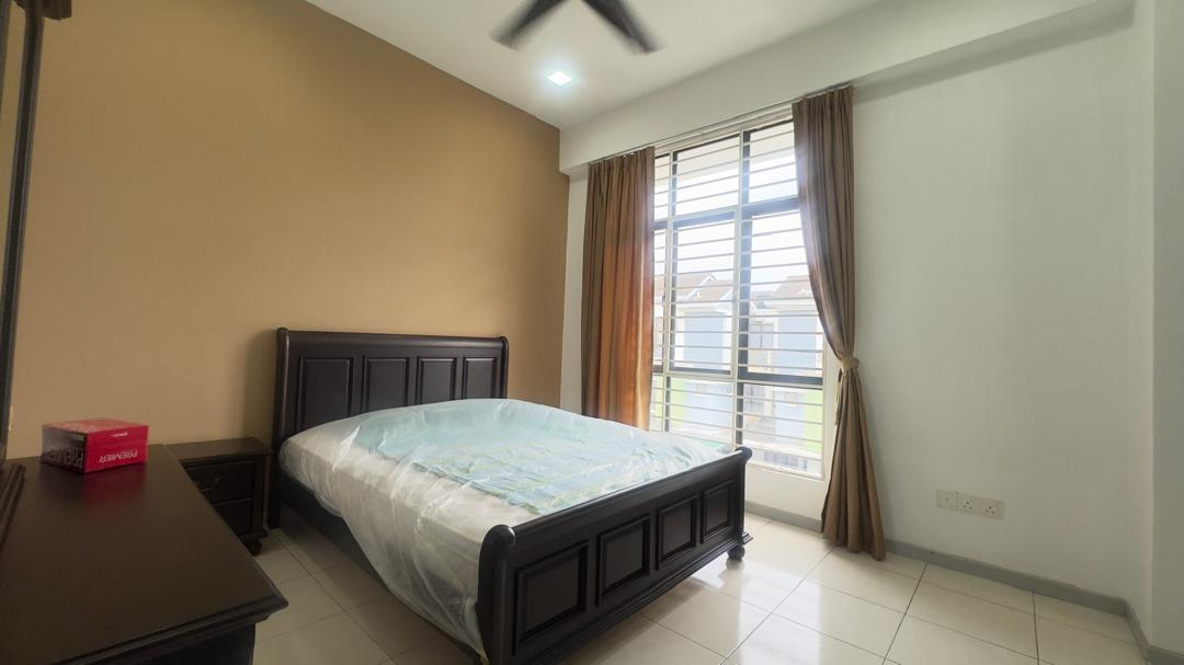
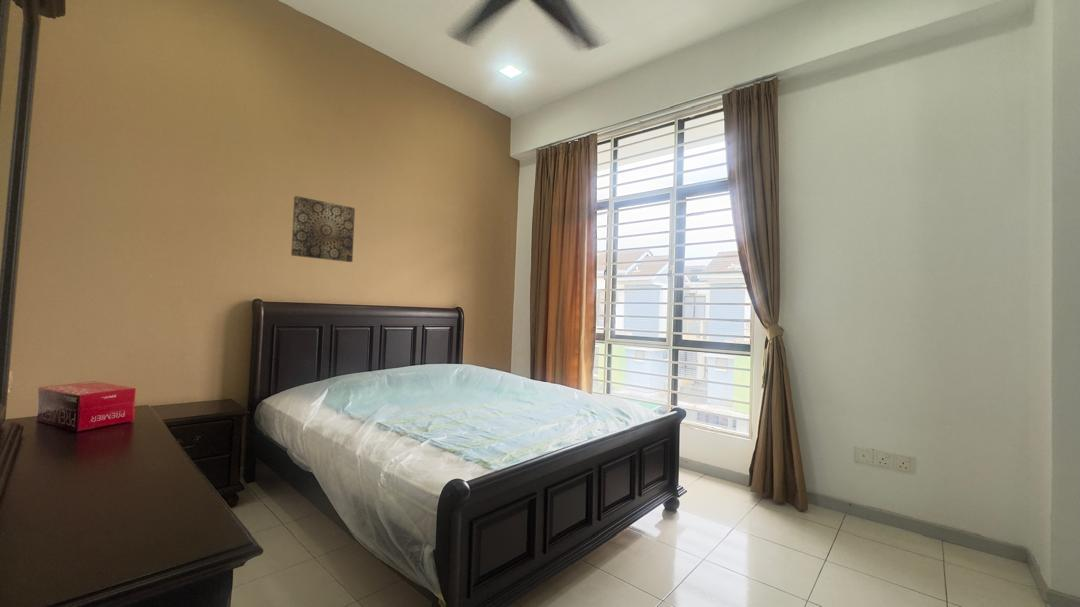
+ wall art (324, 230)
